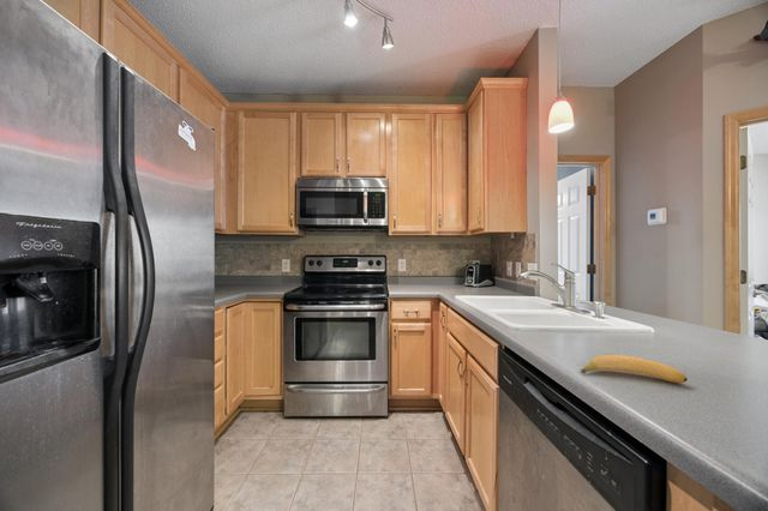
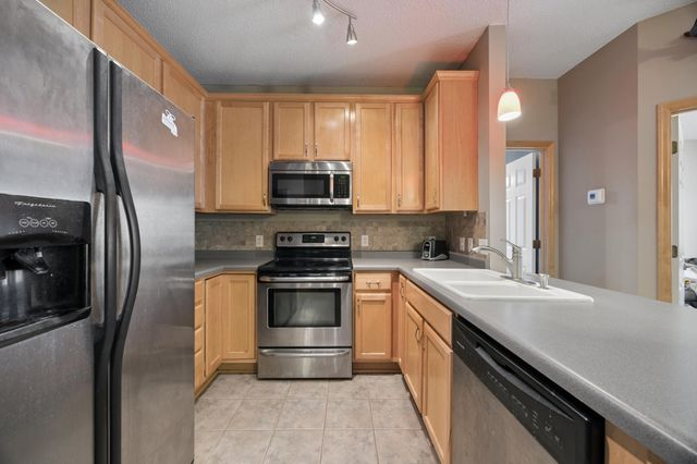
- banana (630, 367)
